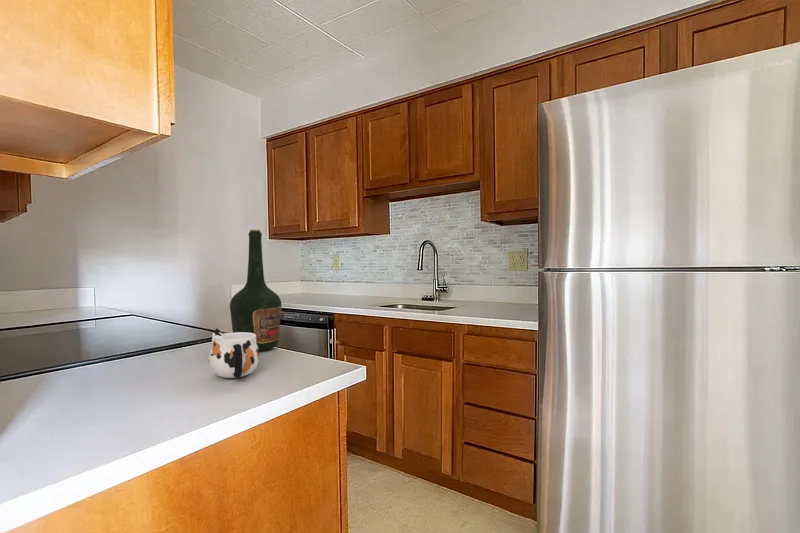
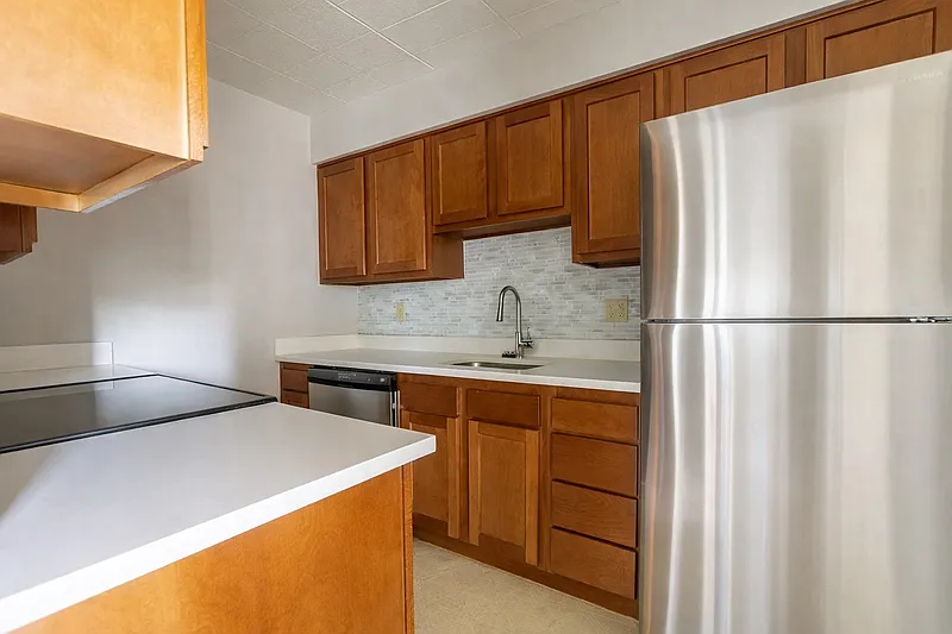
- mug (235, 353)
- bottle (255, 289)
